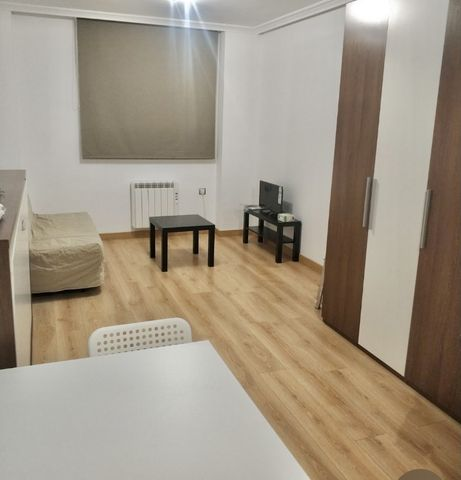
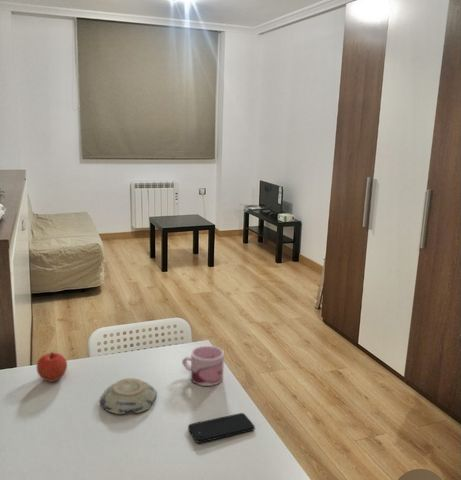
+ decorative bowl (129, 392)
+ apple (51, 365)
+ mug (202, 364)
+ smartphone (221, 427)
